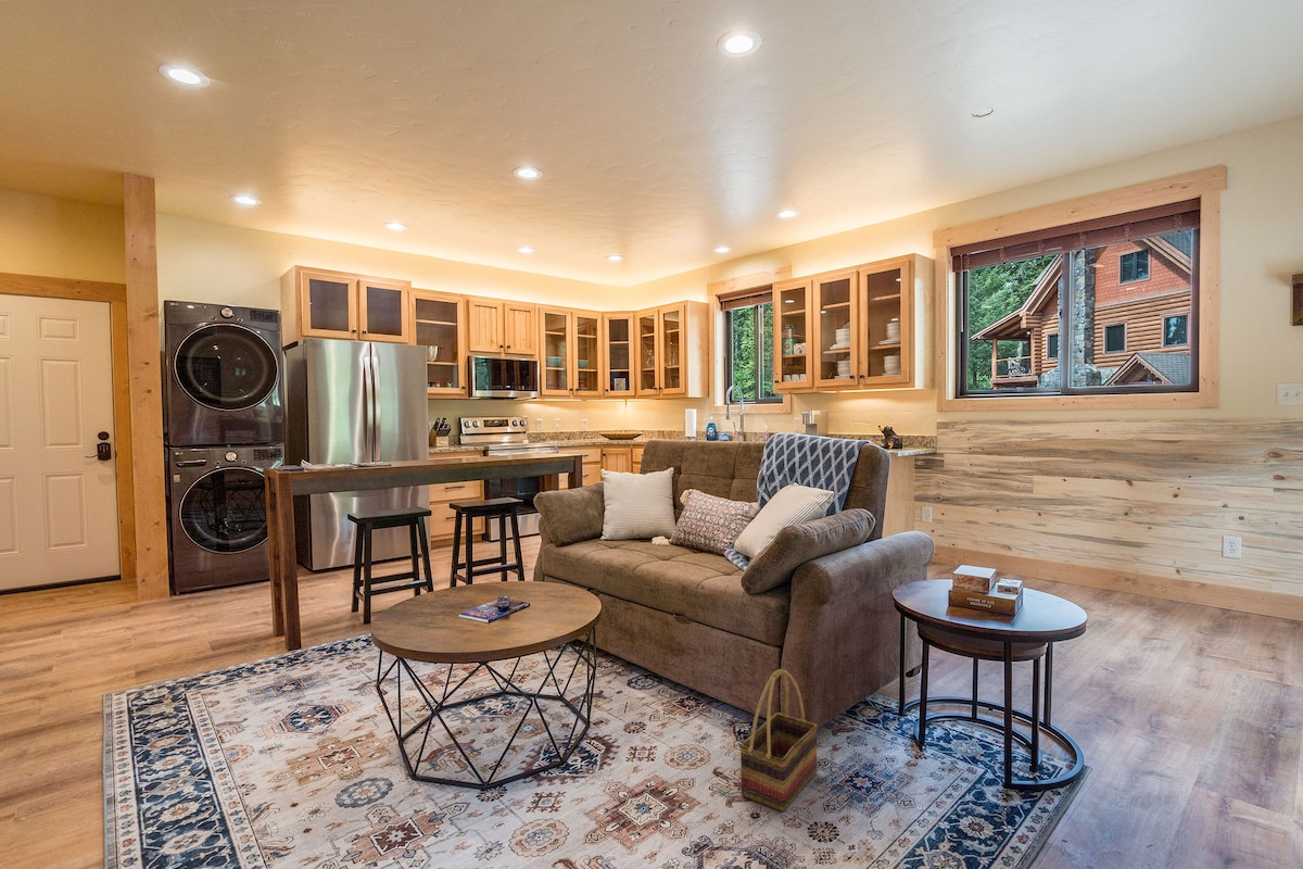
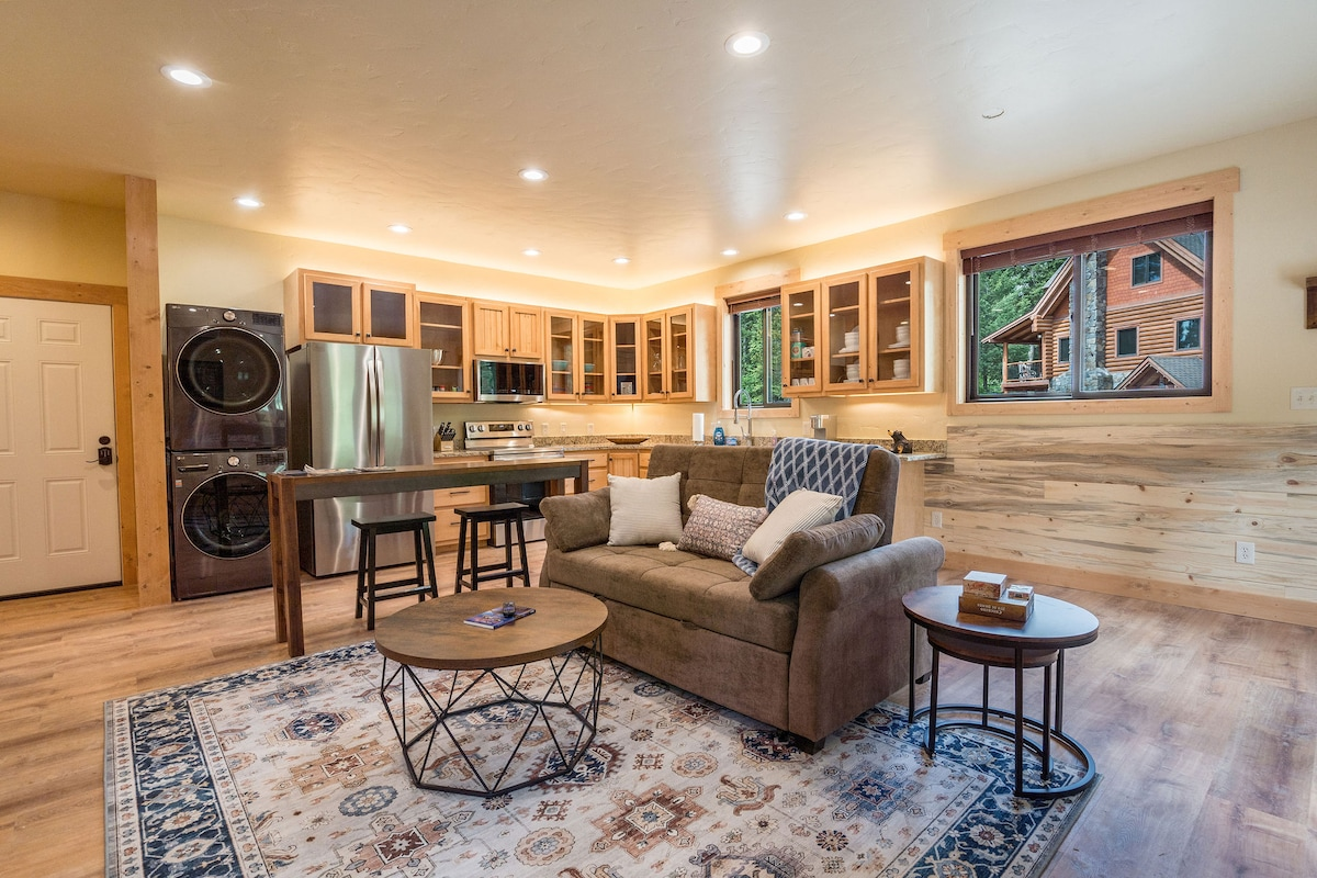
- basket (780, 727)
